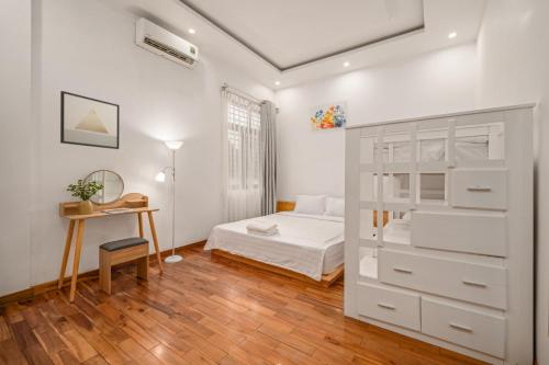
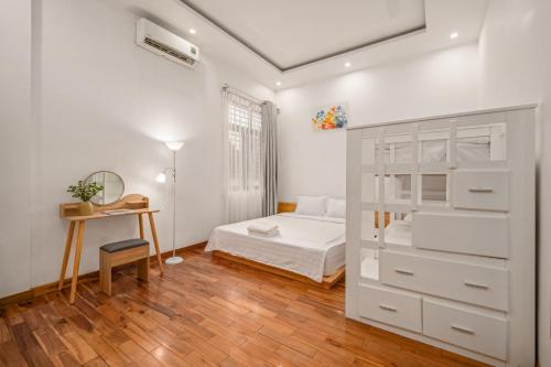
- wall art (92, 122)
